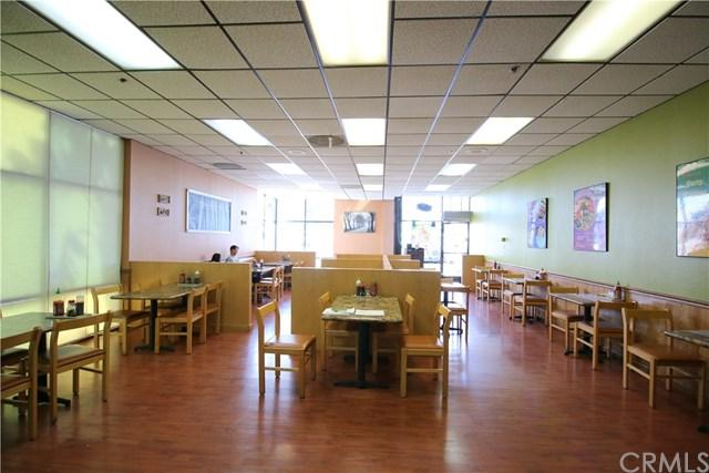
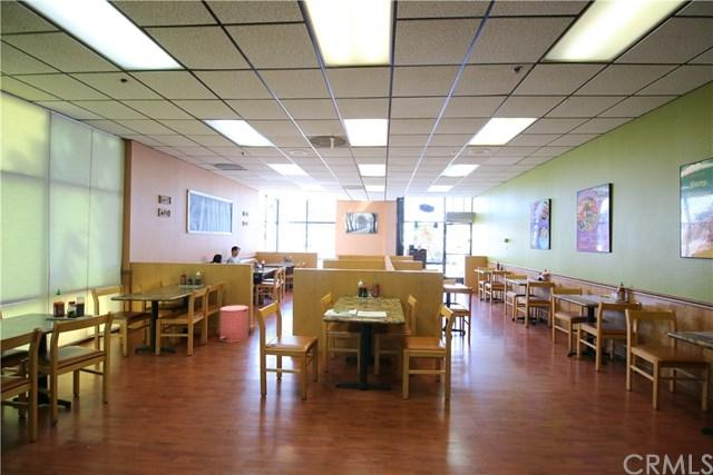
+ trash can (234, 323)
